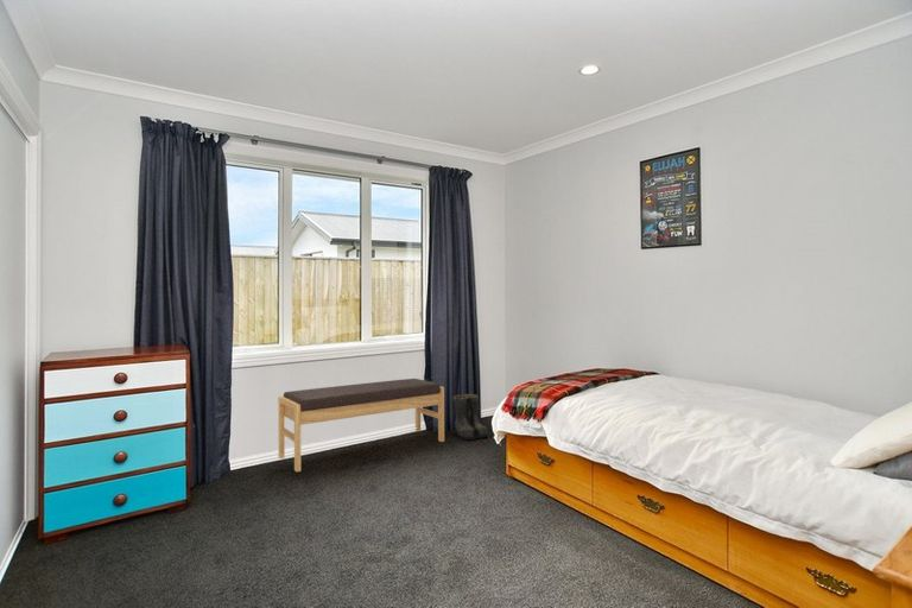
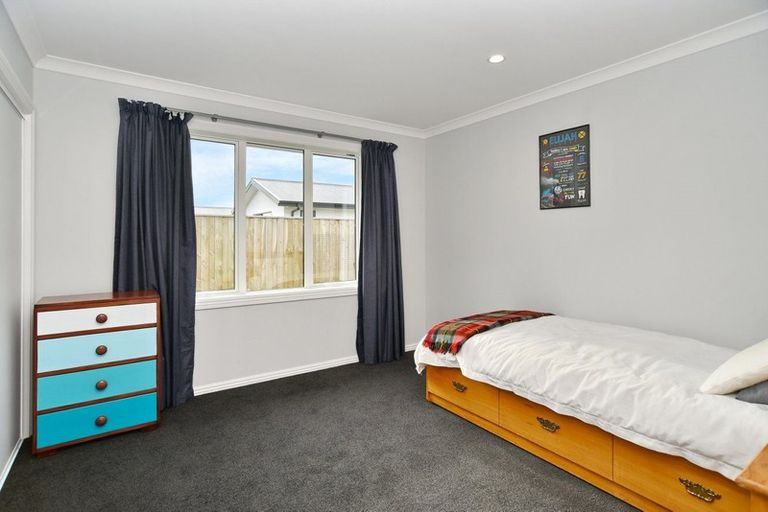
- bench (365, 414)
- boots (469, 414)
